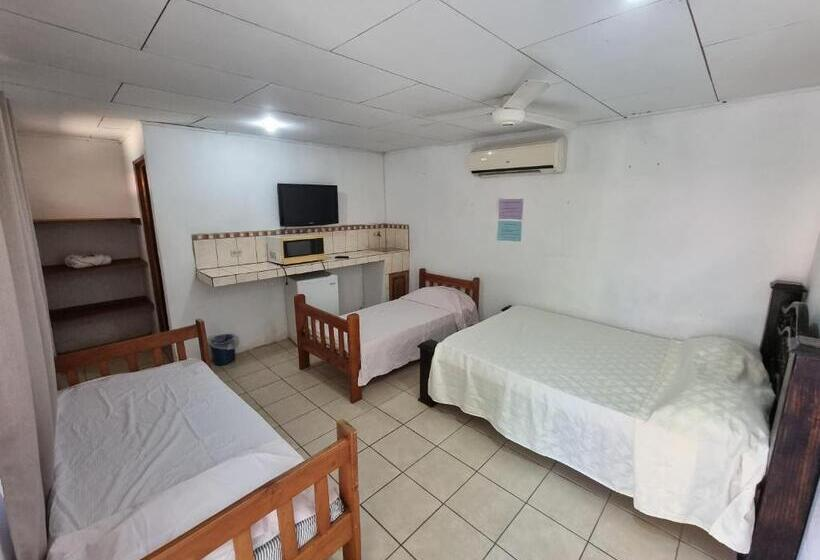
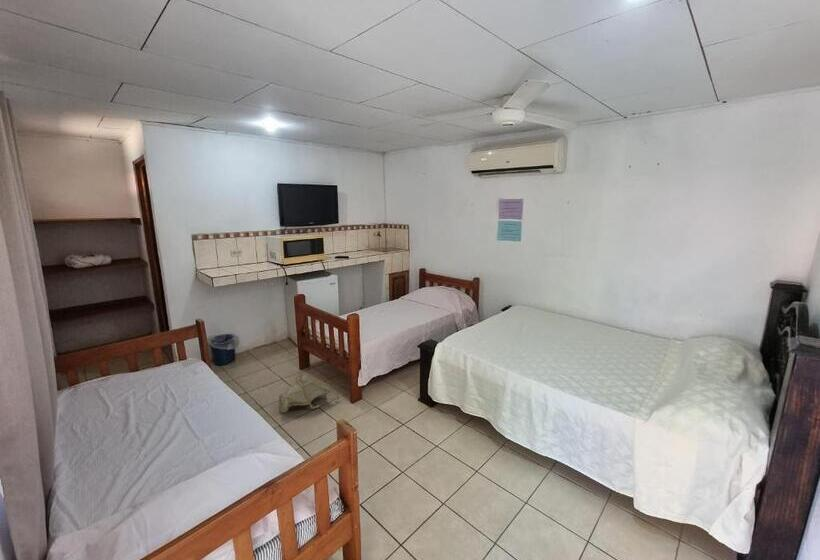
+ bag (307, 390)
